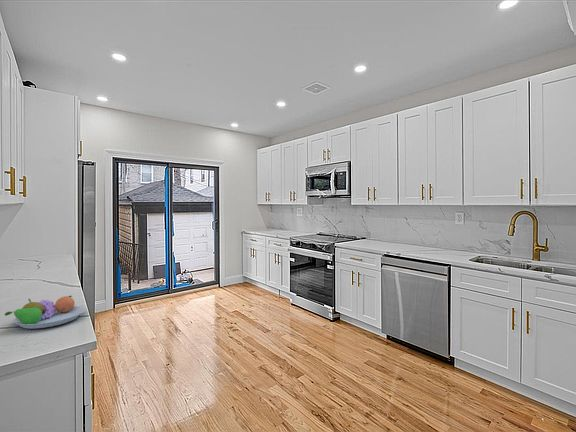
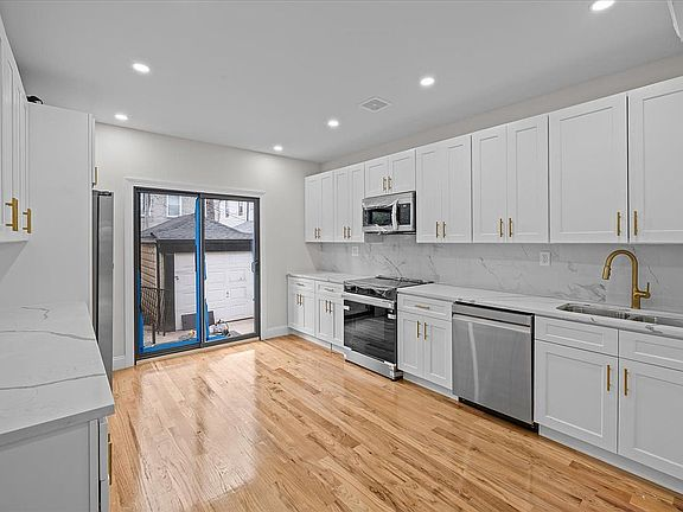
- fruit bowl (47, 309)
